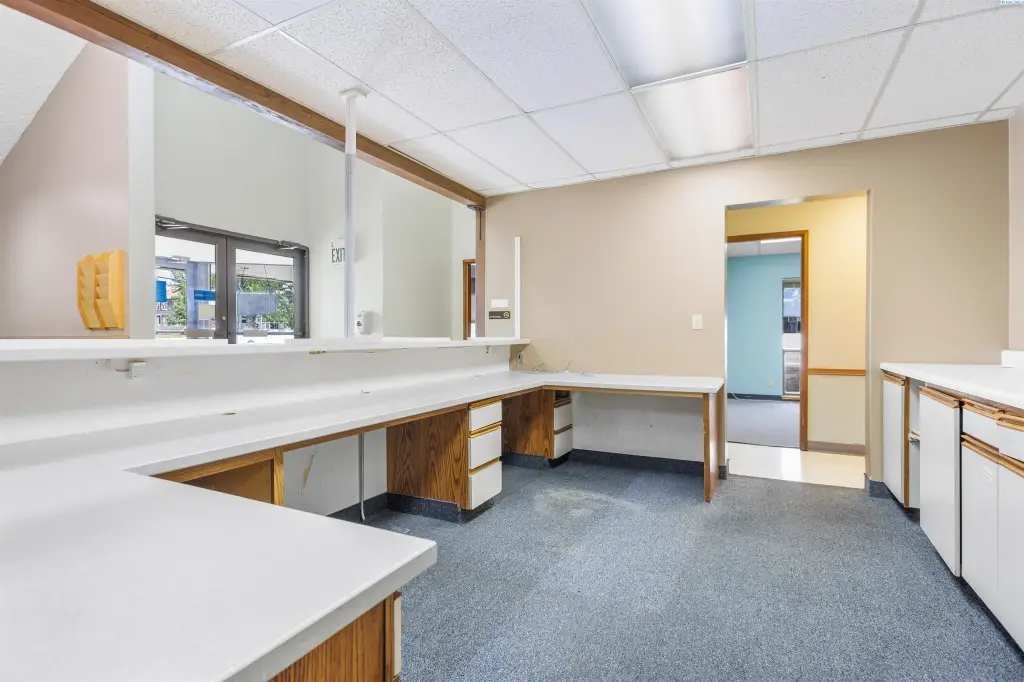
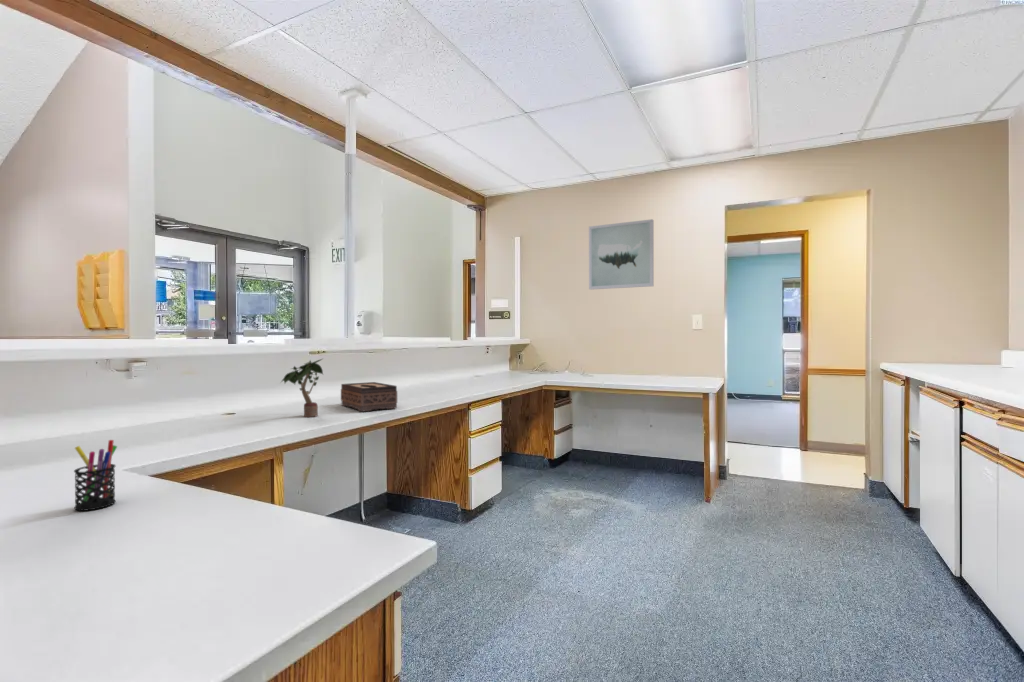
+ tissue box (368, 395)
+ potted plant (303, 387)
+ pen holder (100, 471)
+ wall art (620, 255)
